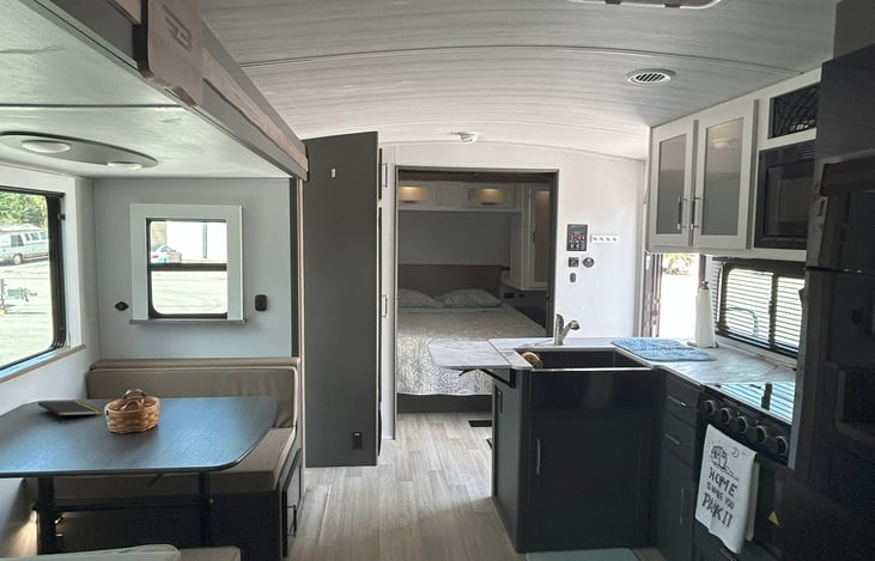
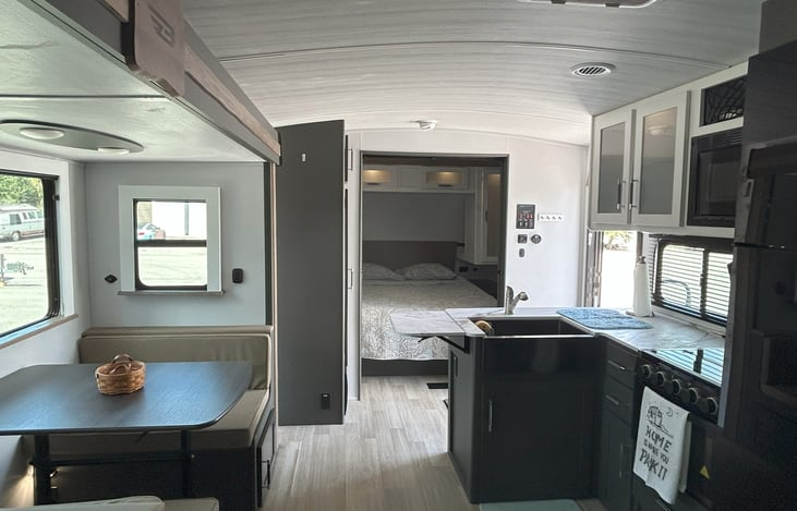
- notepad (69, 408)
